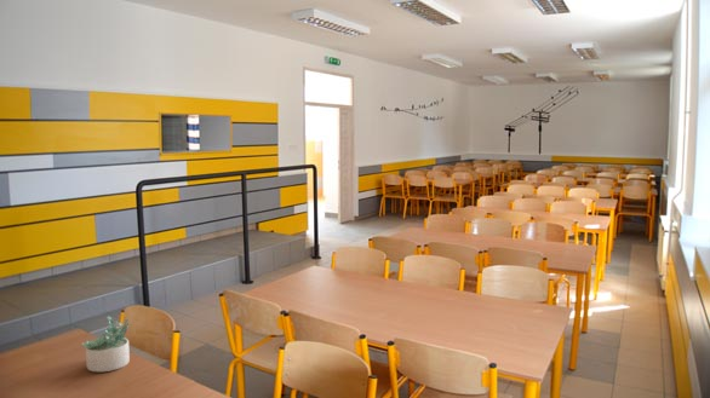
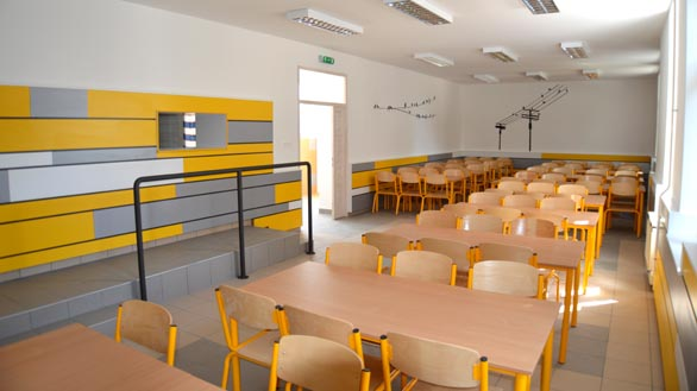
- succulent plant (105, 340)
